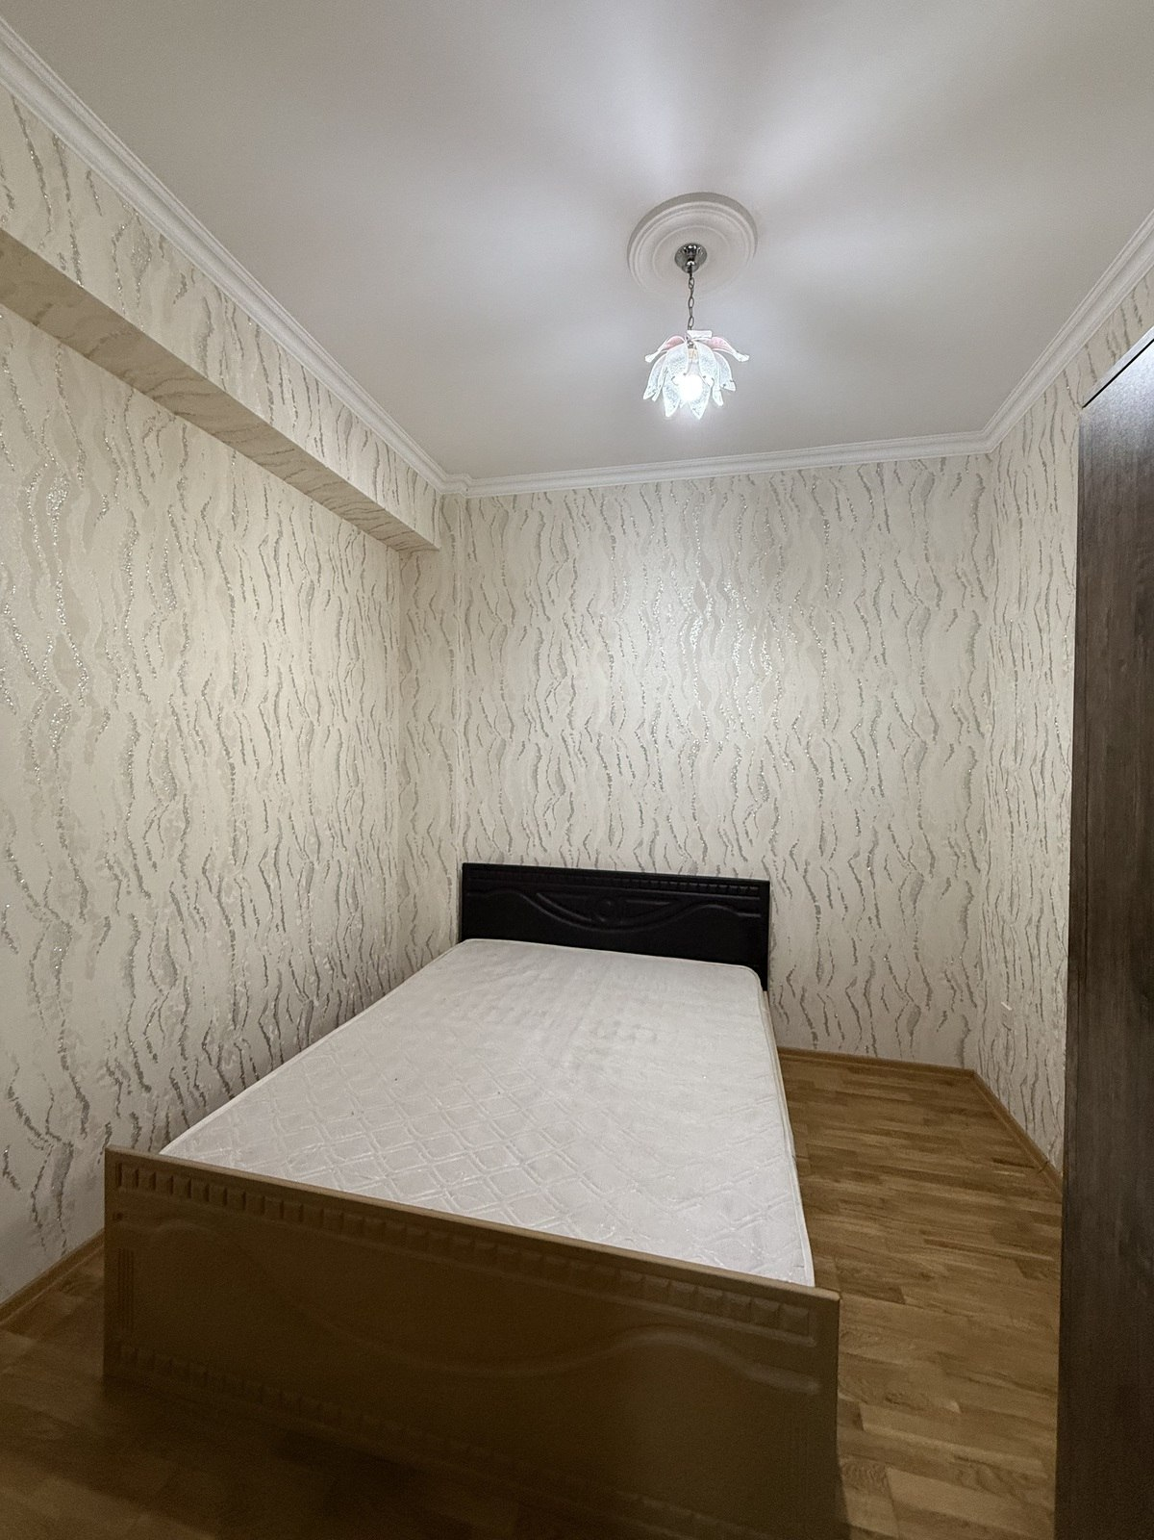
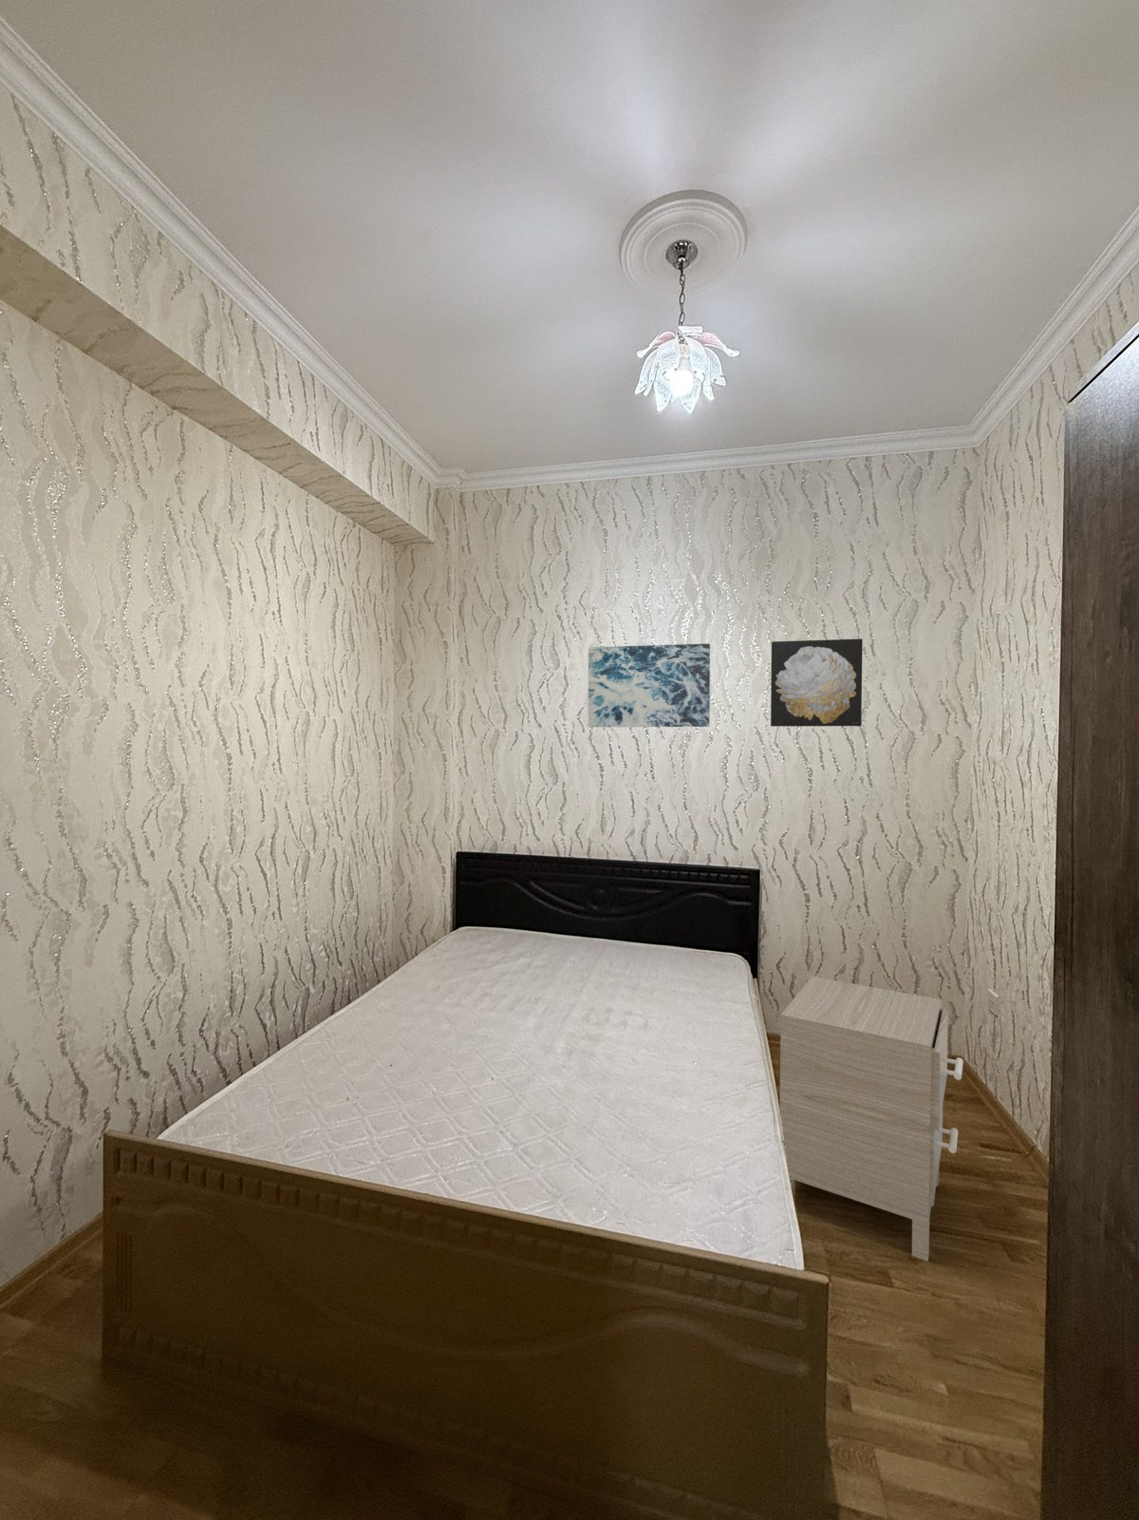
+ wall art (815, 683)
+ wall art (647, 686)
+ nightstand (873, 1103)
